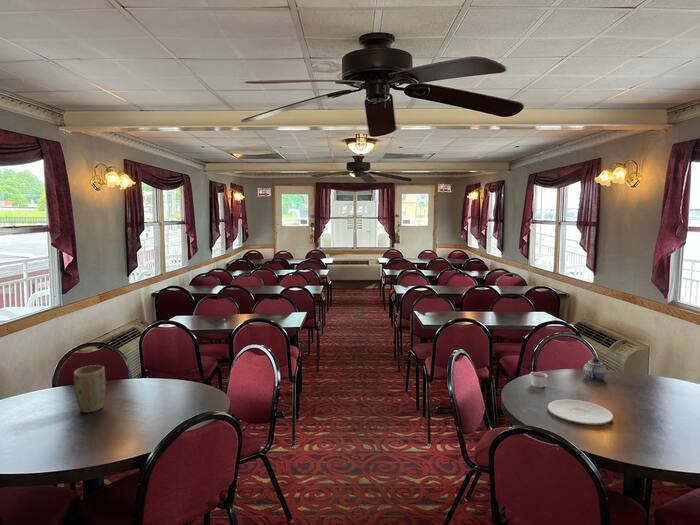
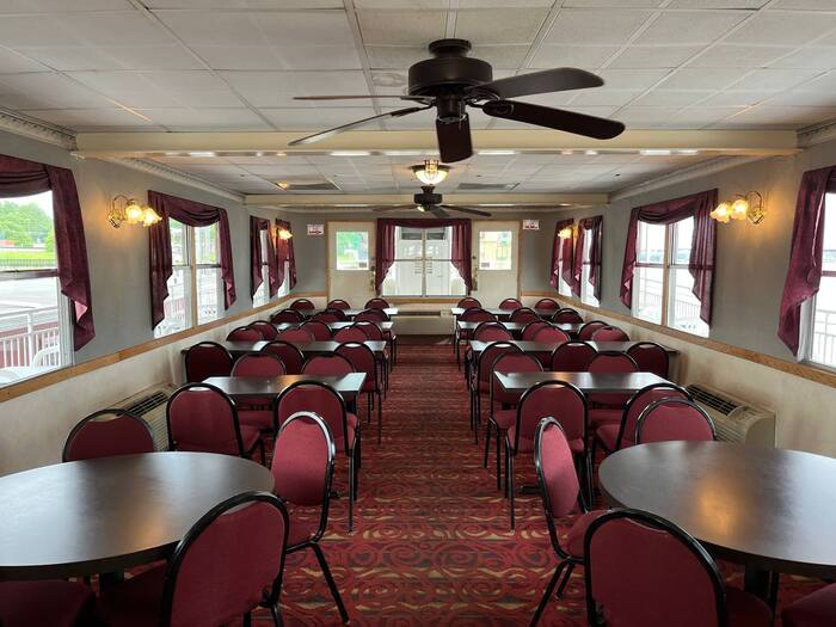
- teapot (595, 368)
- plate (579, 412)
- candle (538, 380)
- plant pot (90, 389)
